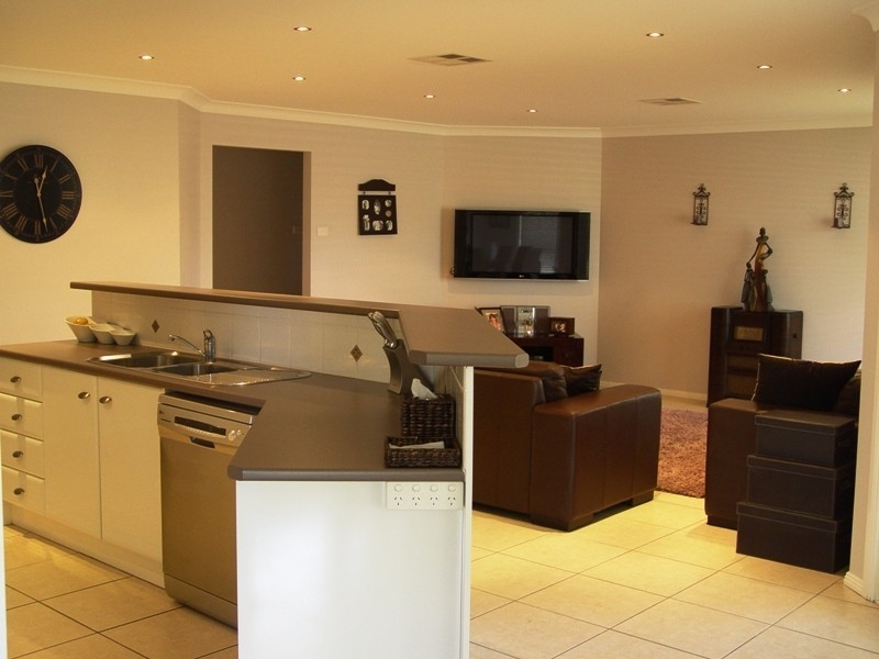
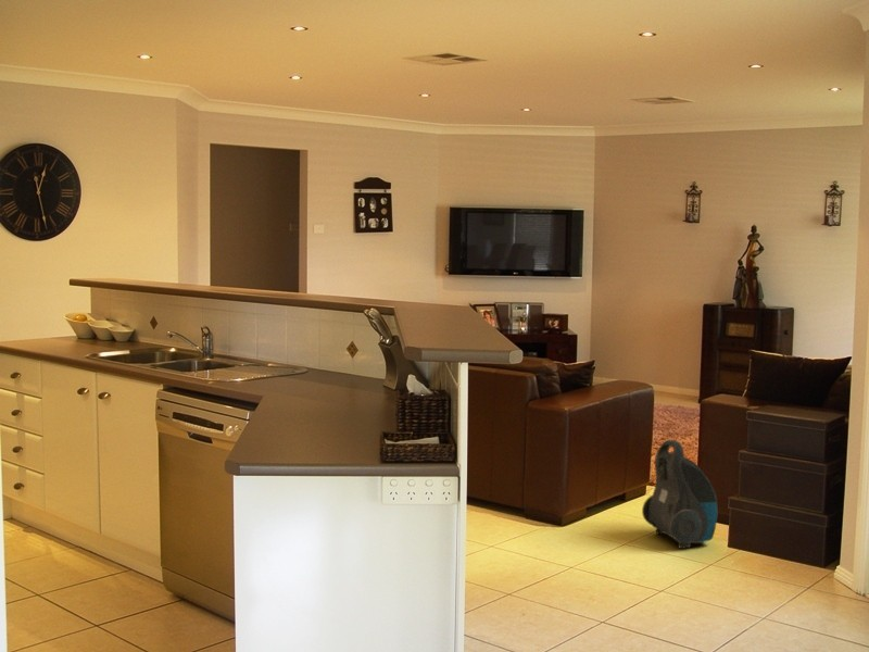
+ vacuum cleaner (682, 490)
